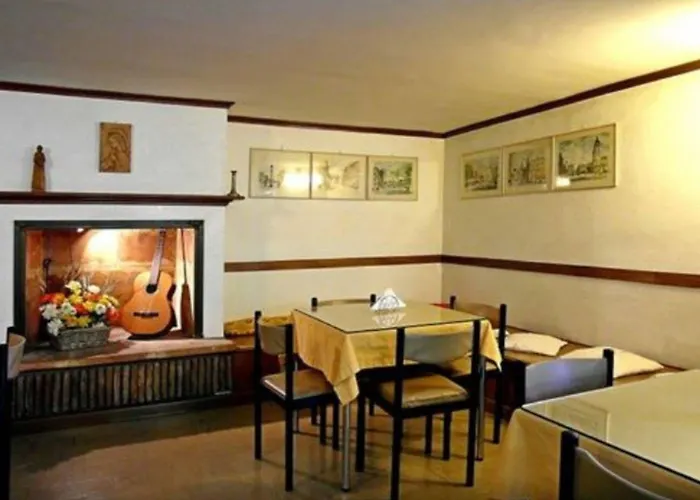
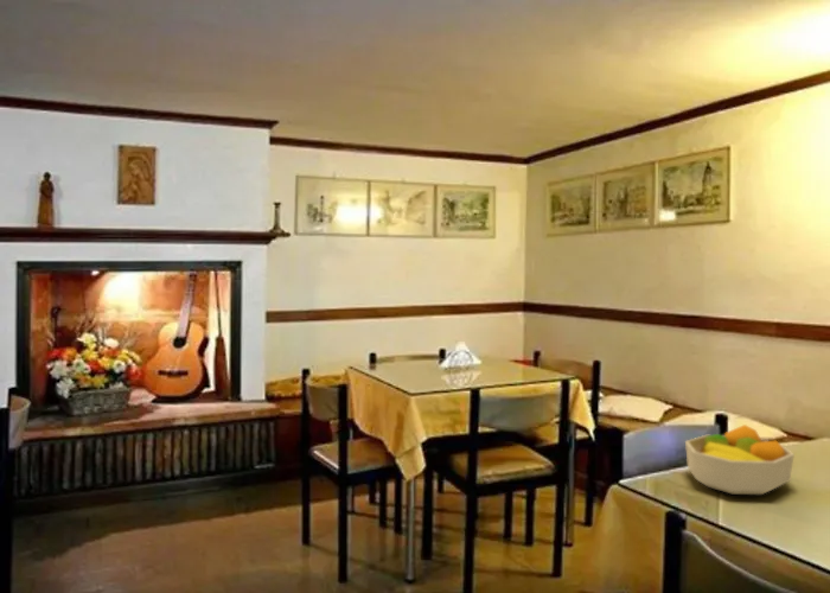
+ fruit bowl (738, 457)
